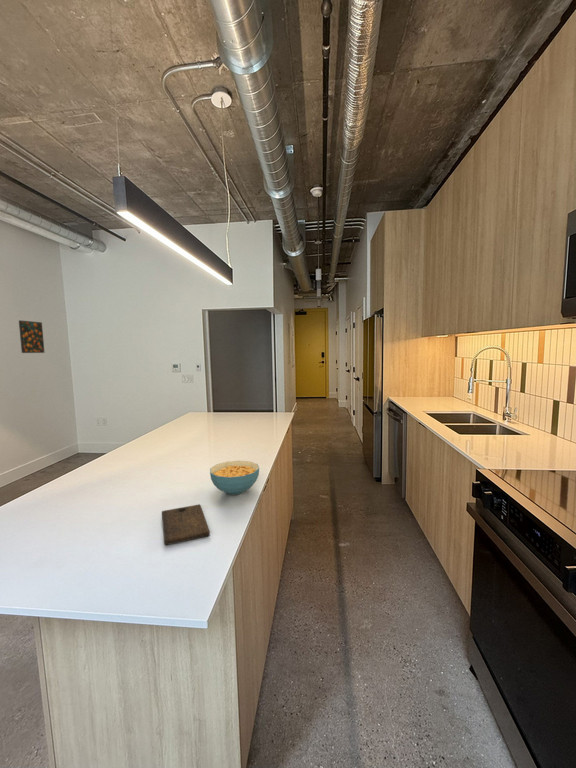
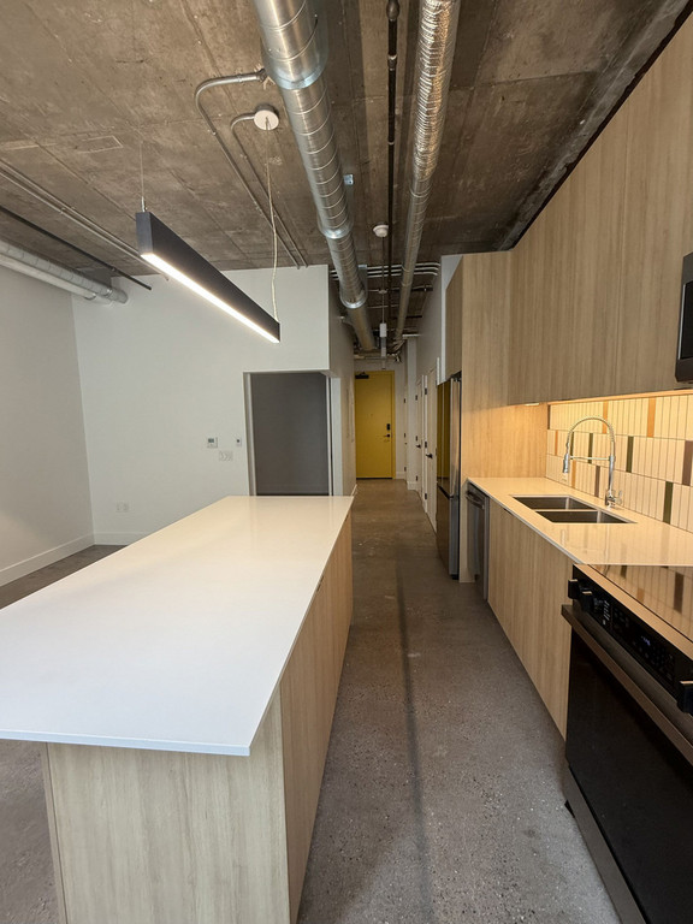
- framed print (32, 337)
- cereal bowl (235, 480)
- cutting board (184, 522)
